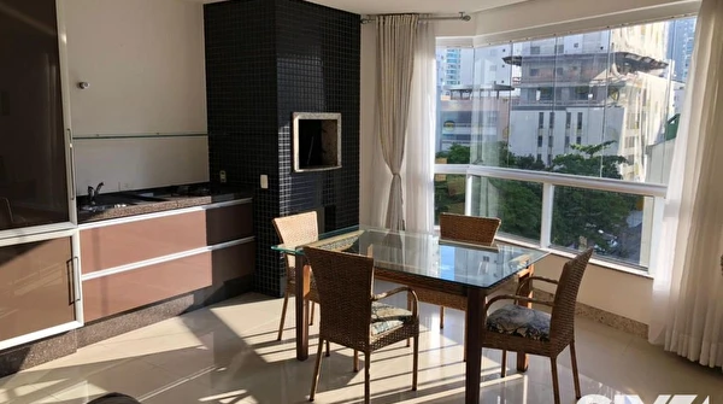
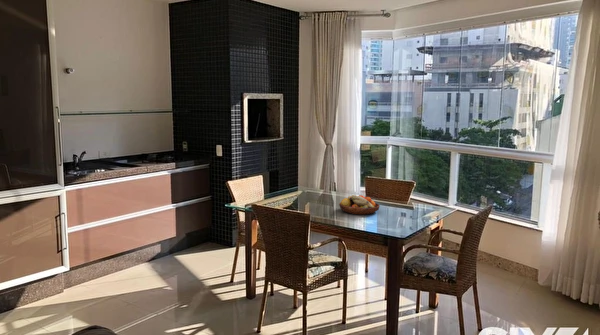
+ fruit bowl (359, 202)
